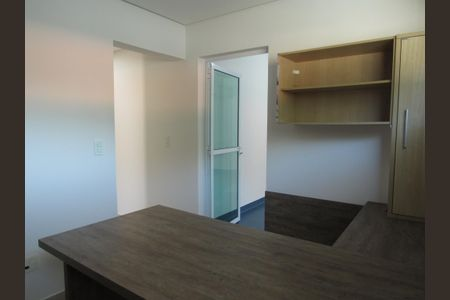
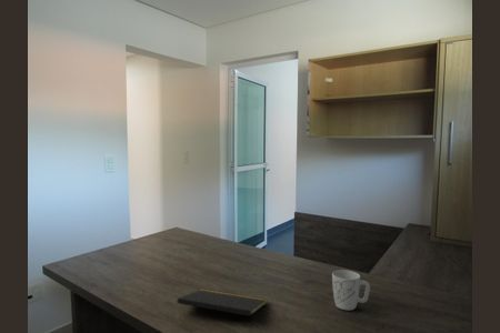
+ mug (350, 290)
+ notepad (223, 301)
